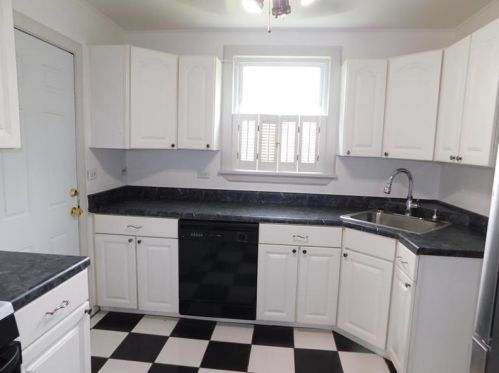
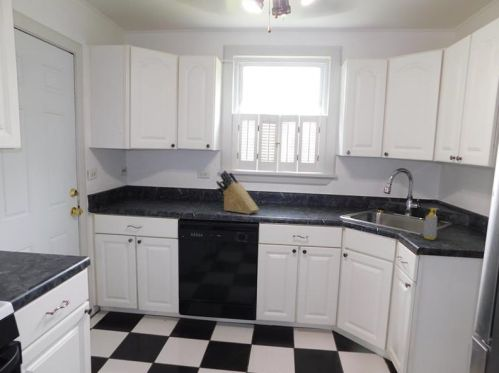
+ soap bottle (430, 223)
+ knife block (237, 191)
